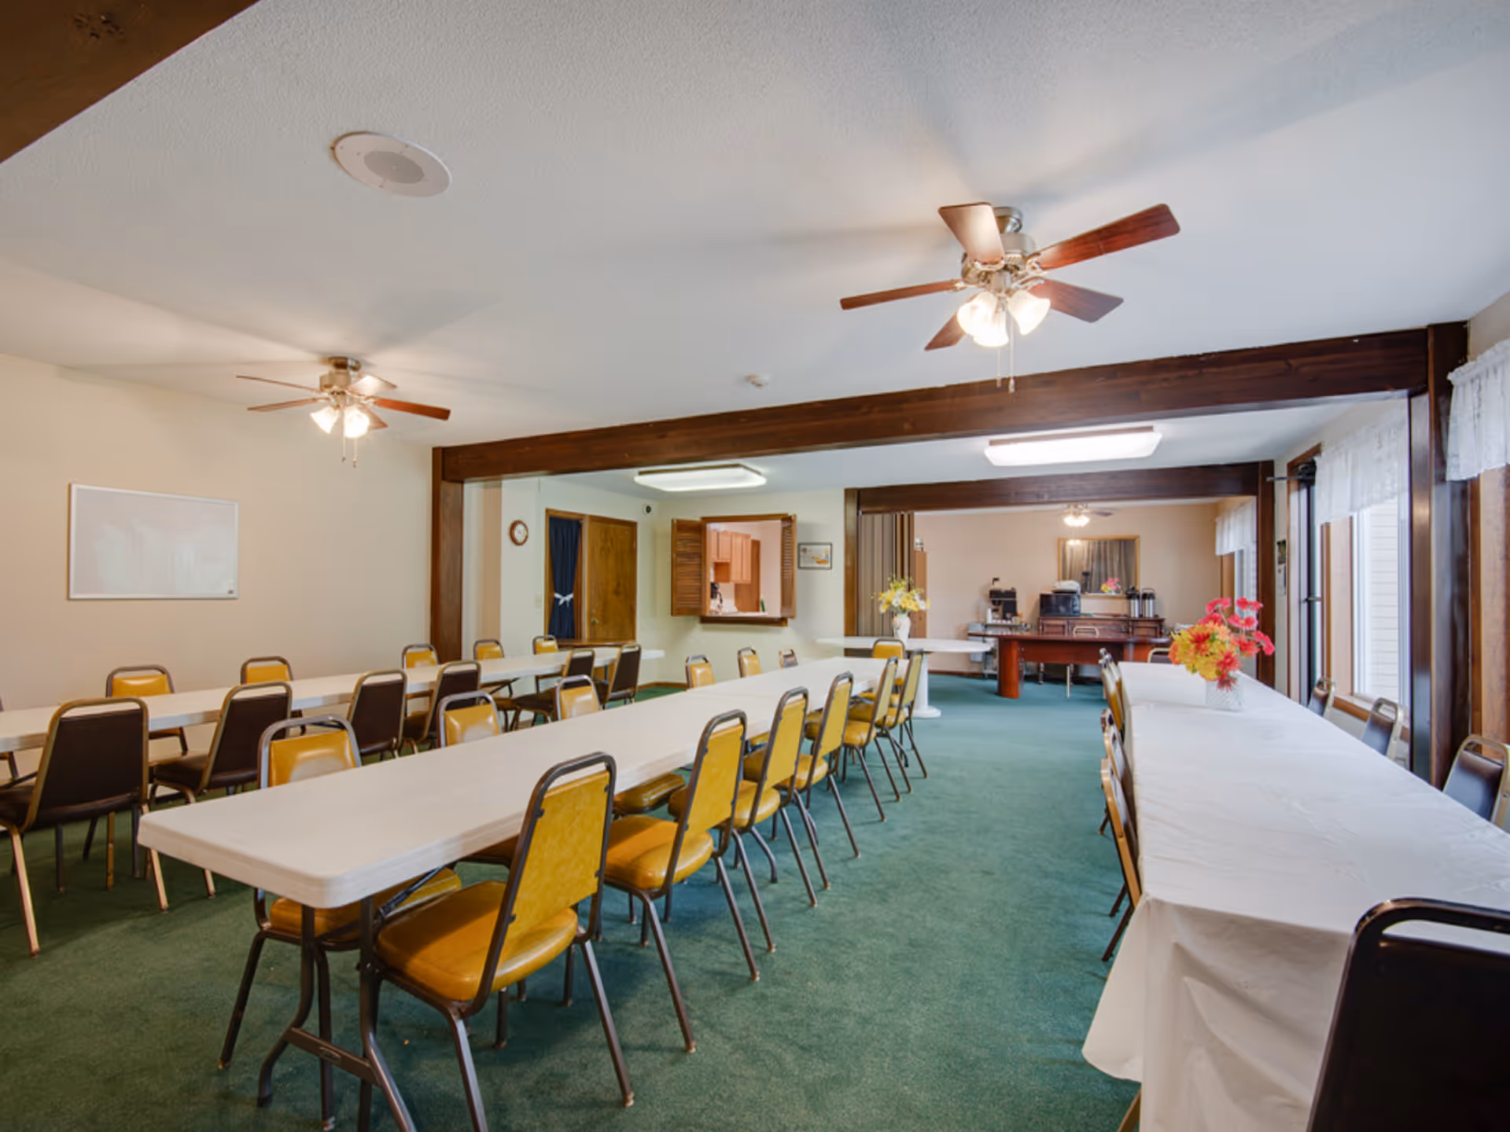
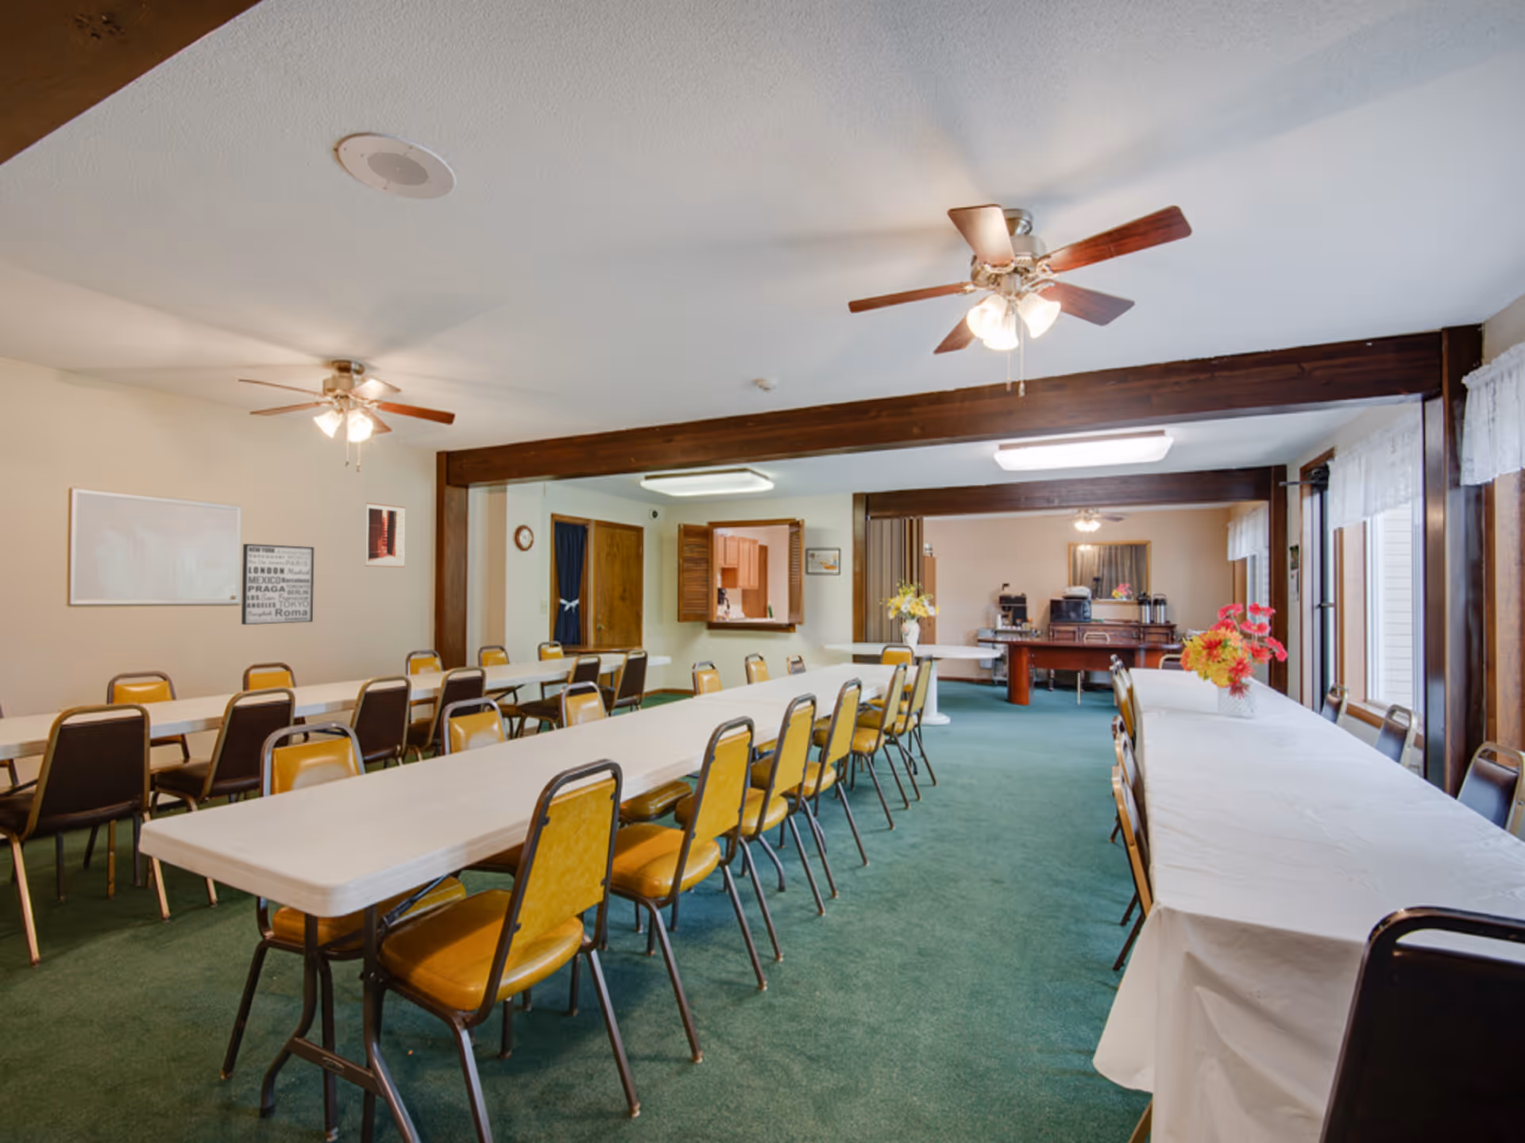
+ wall art (385, 535)
+ wall art (279, 585)
